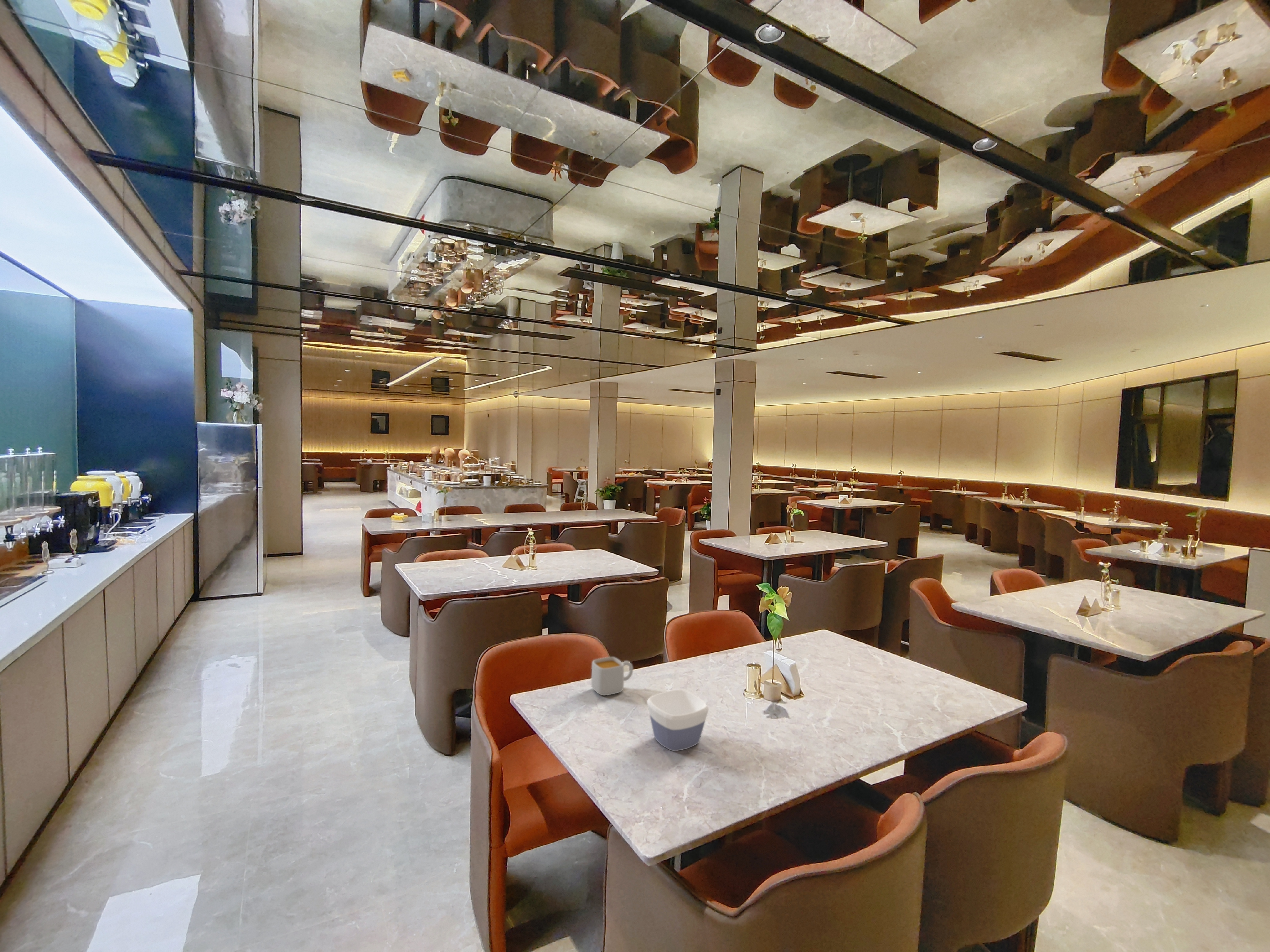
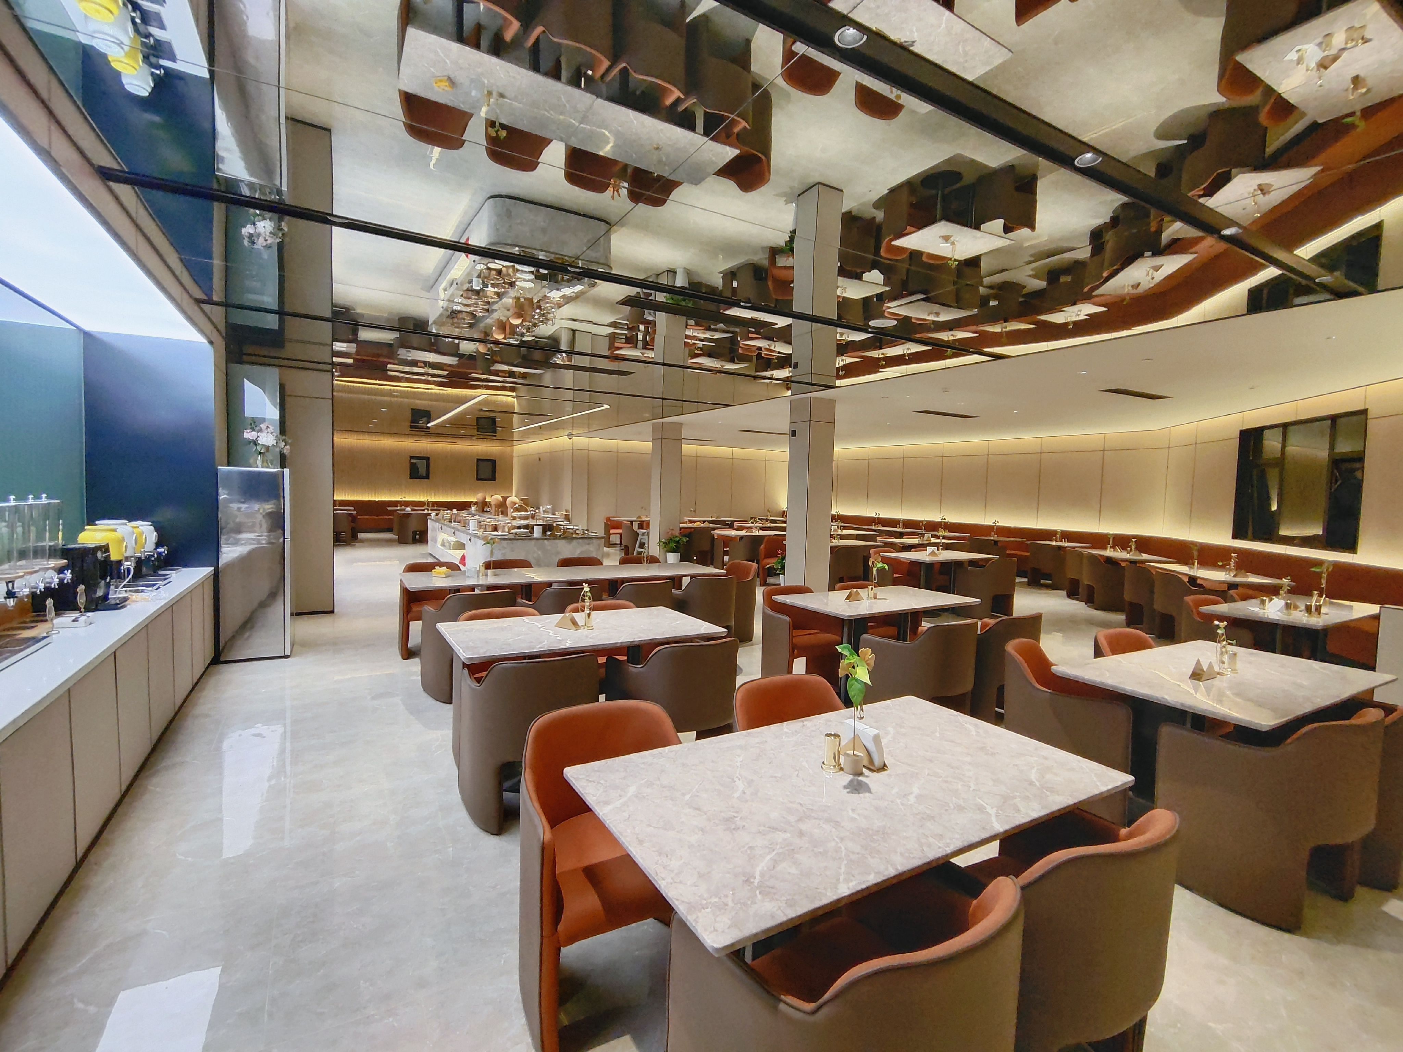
- bowl (677, 721)
- mug (614, 675)
